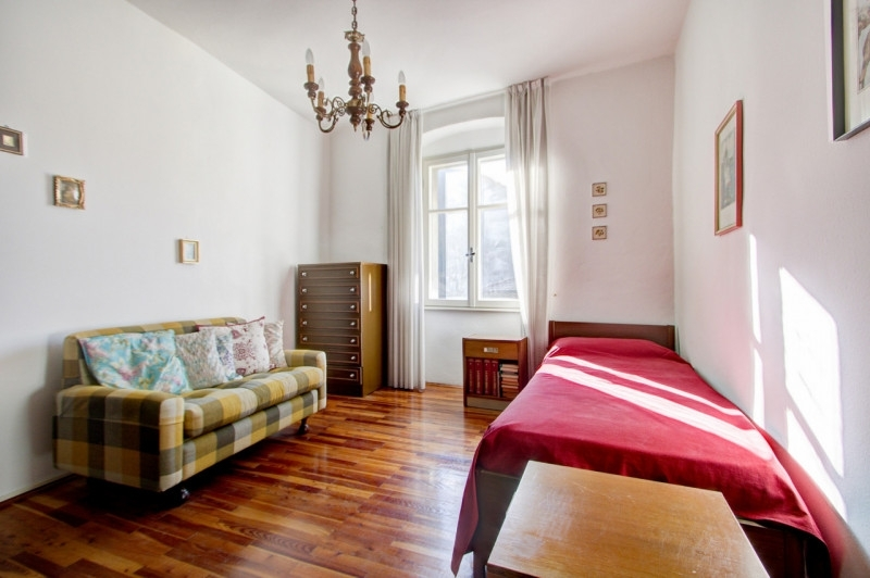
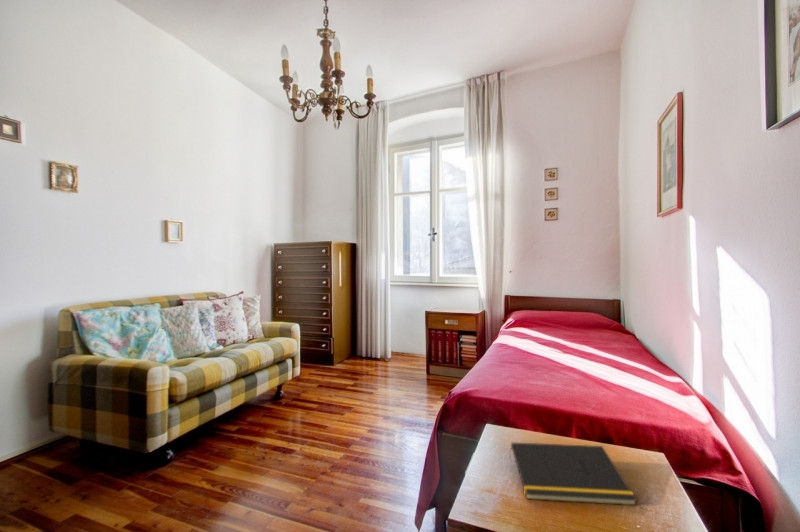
+ notepad (567, 470)
